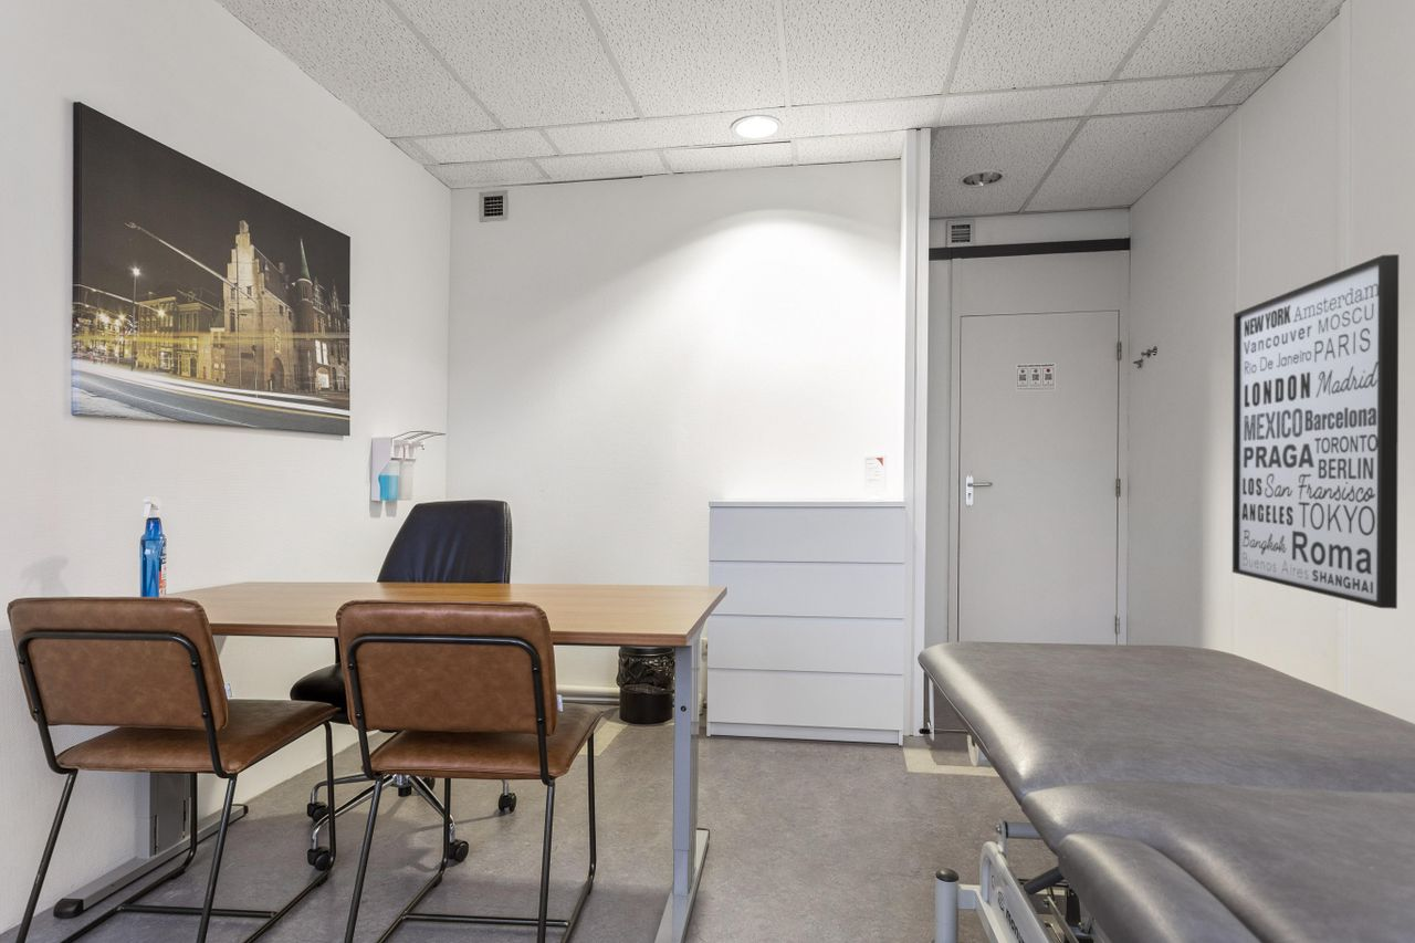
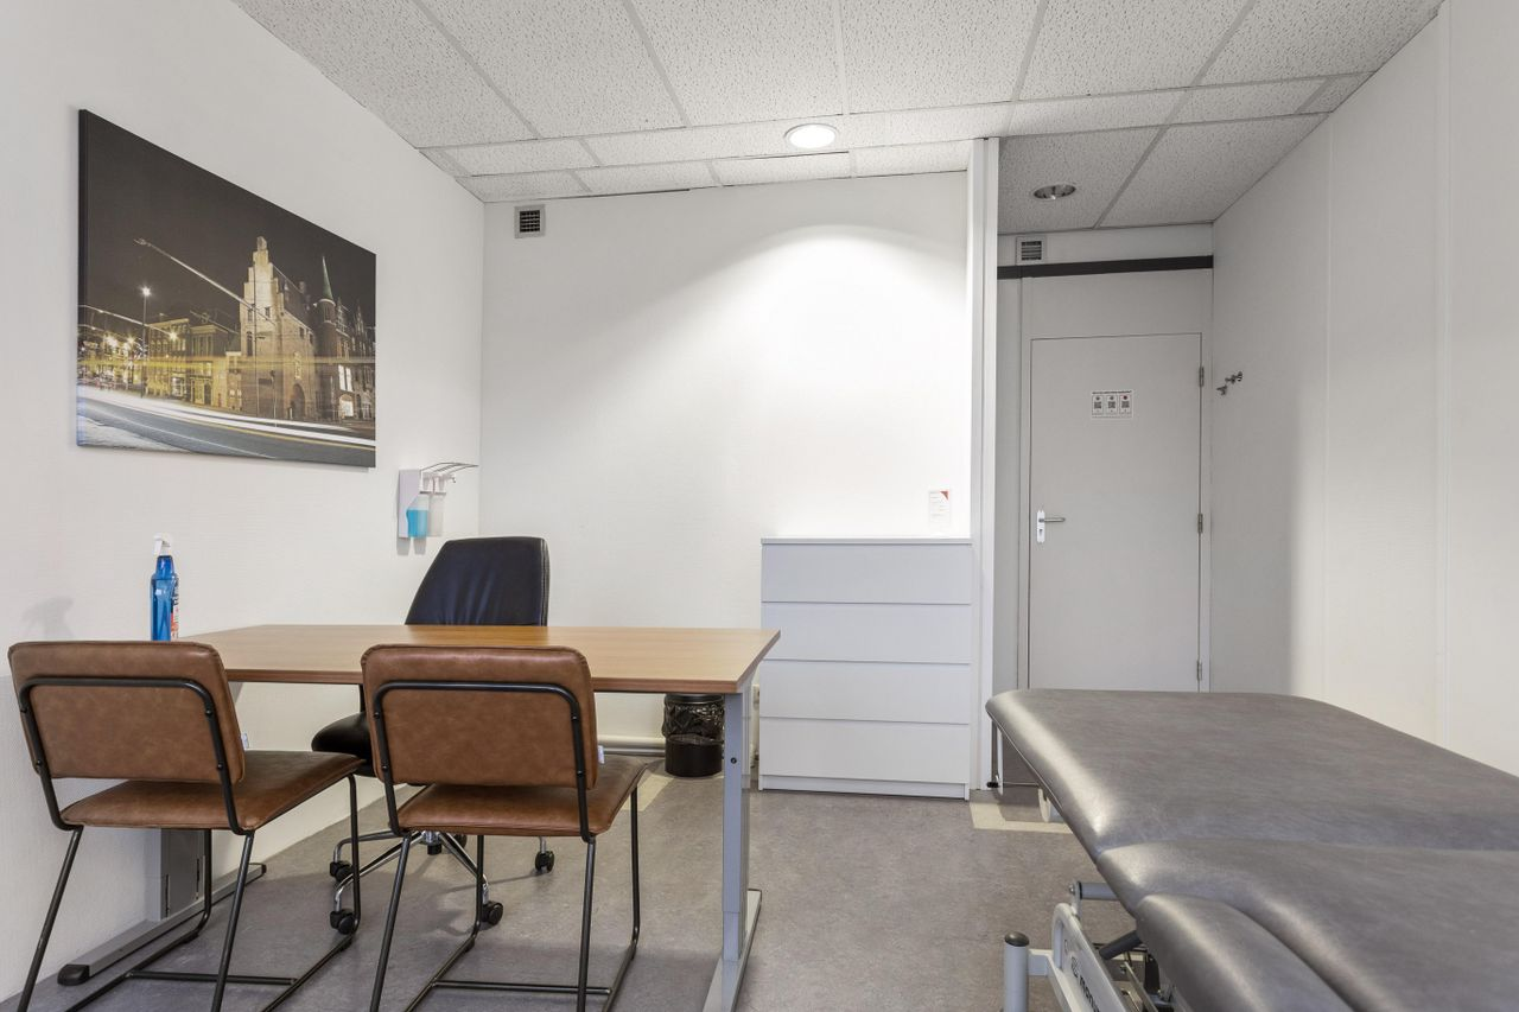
- wall art (1302, 438)
